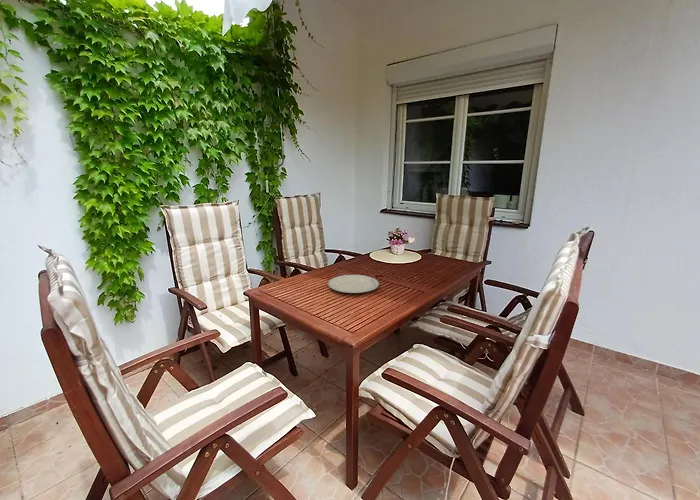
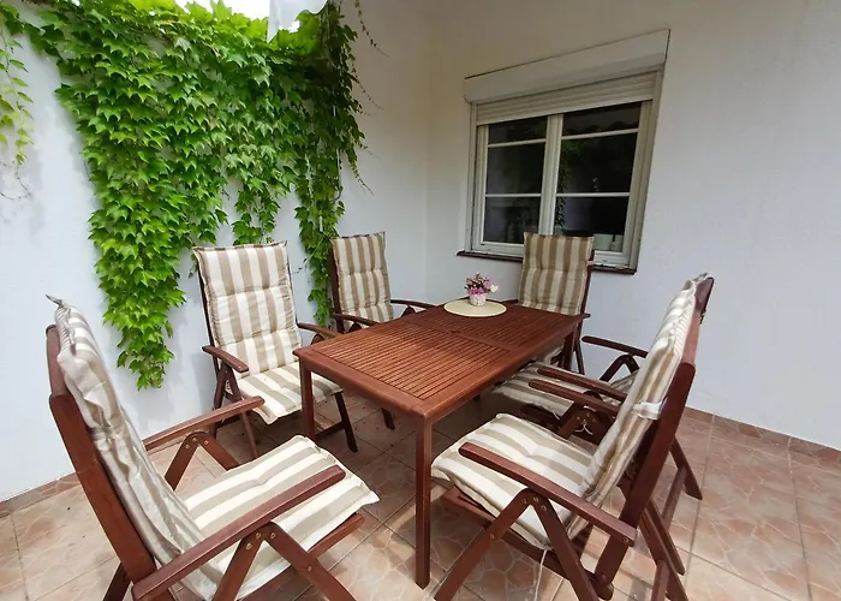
- chinaware (353, 284)
